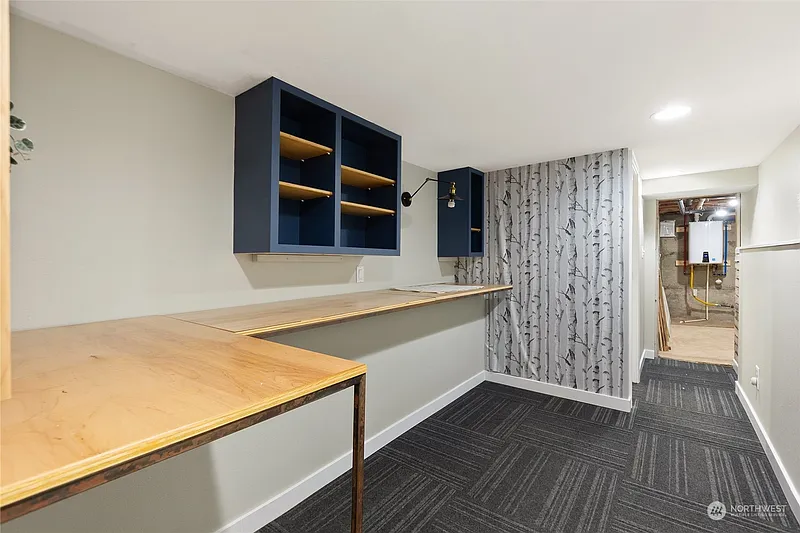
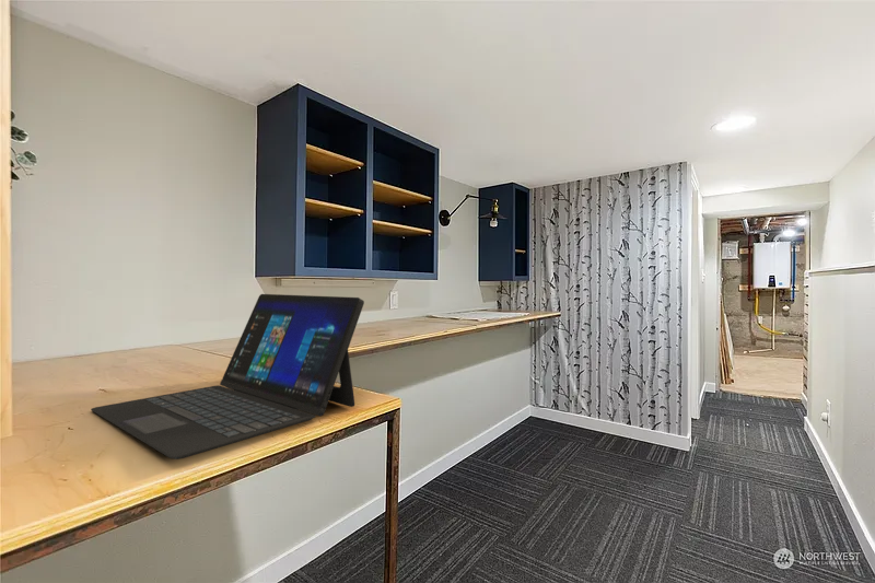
+ laptop (234, 351)
